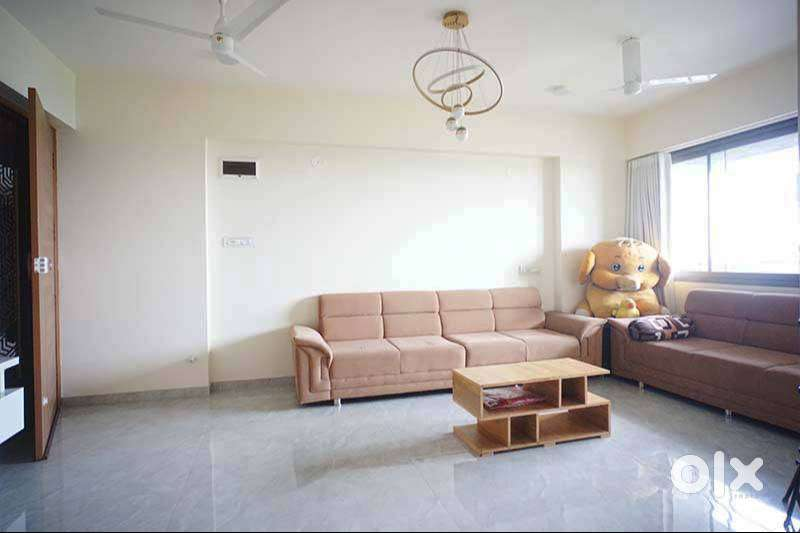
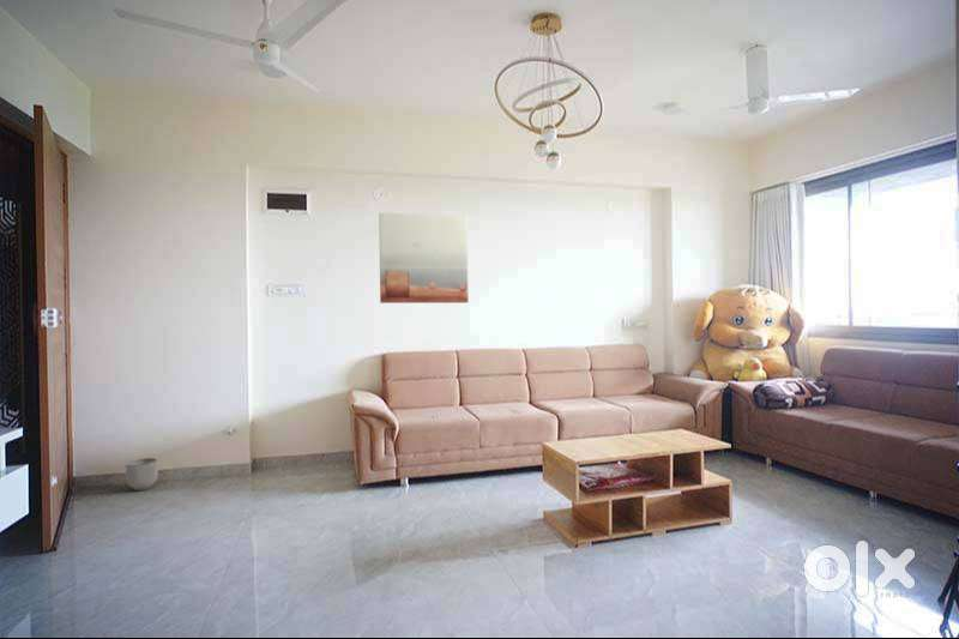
+ wall art (424, 258)
+ planter (141, 475)
